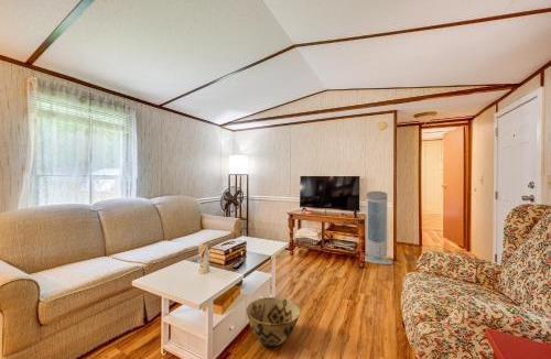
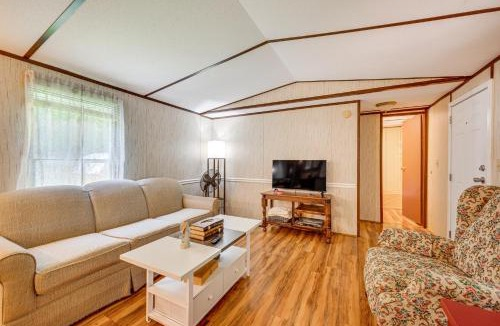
- air purifier (376, 226)
- woven basket (272, 322)
